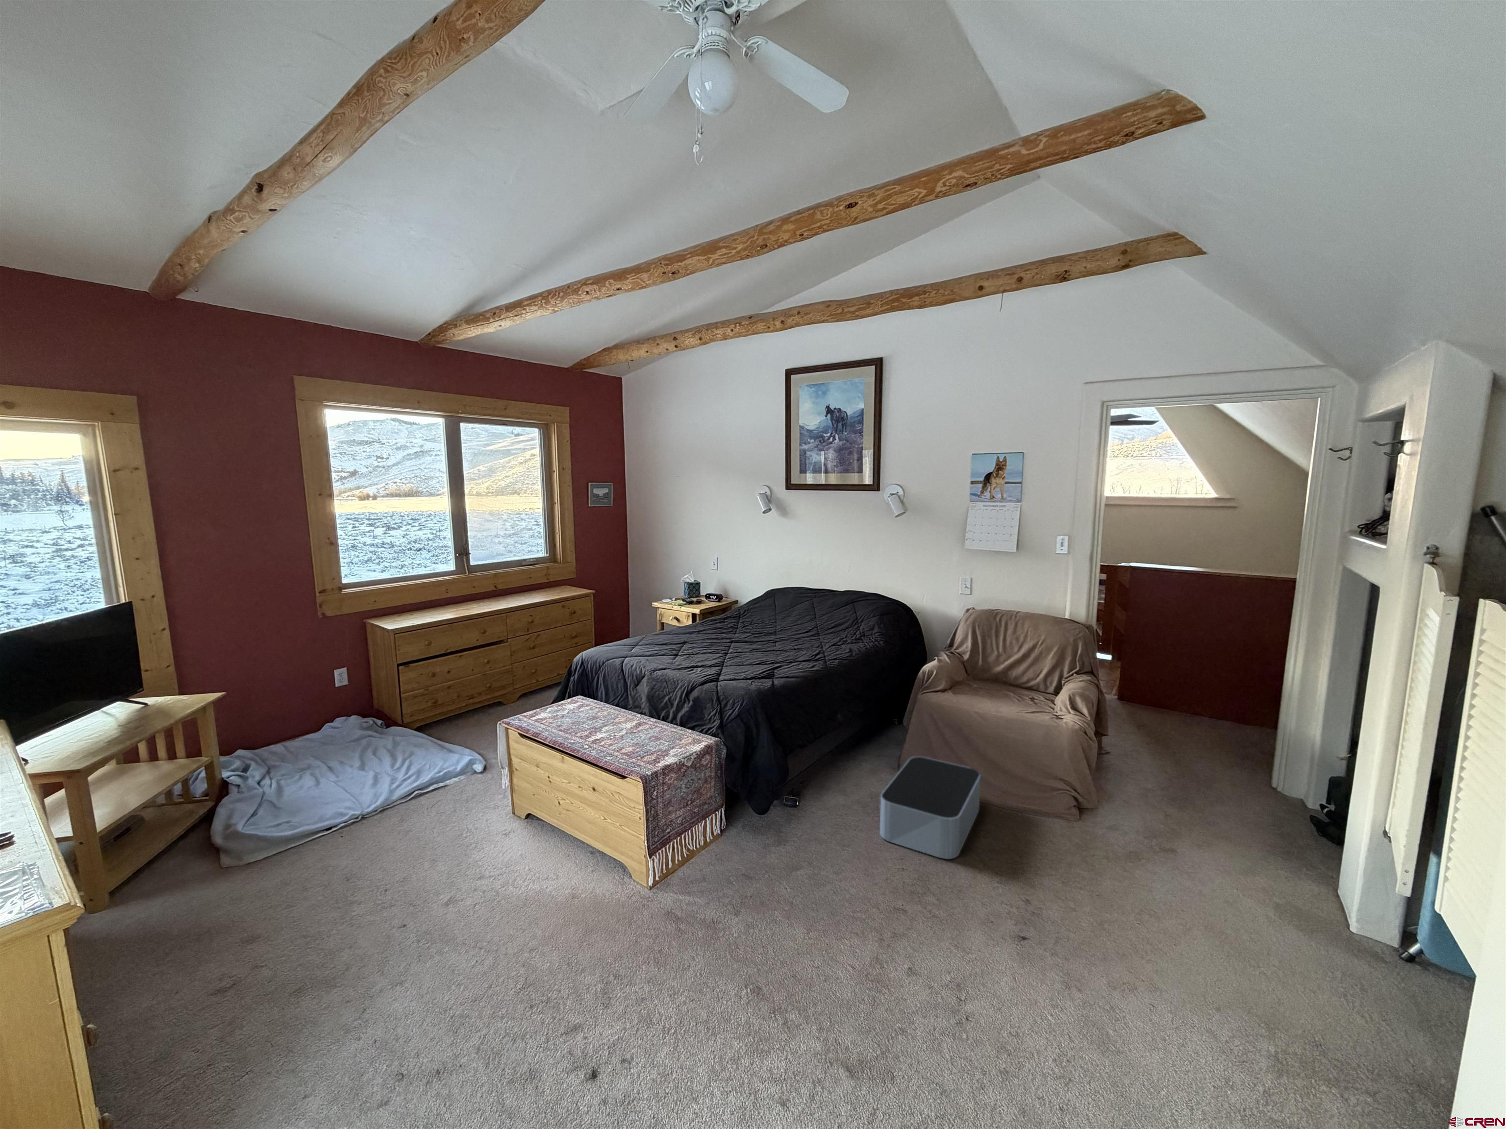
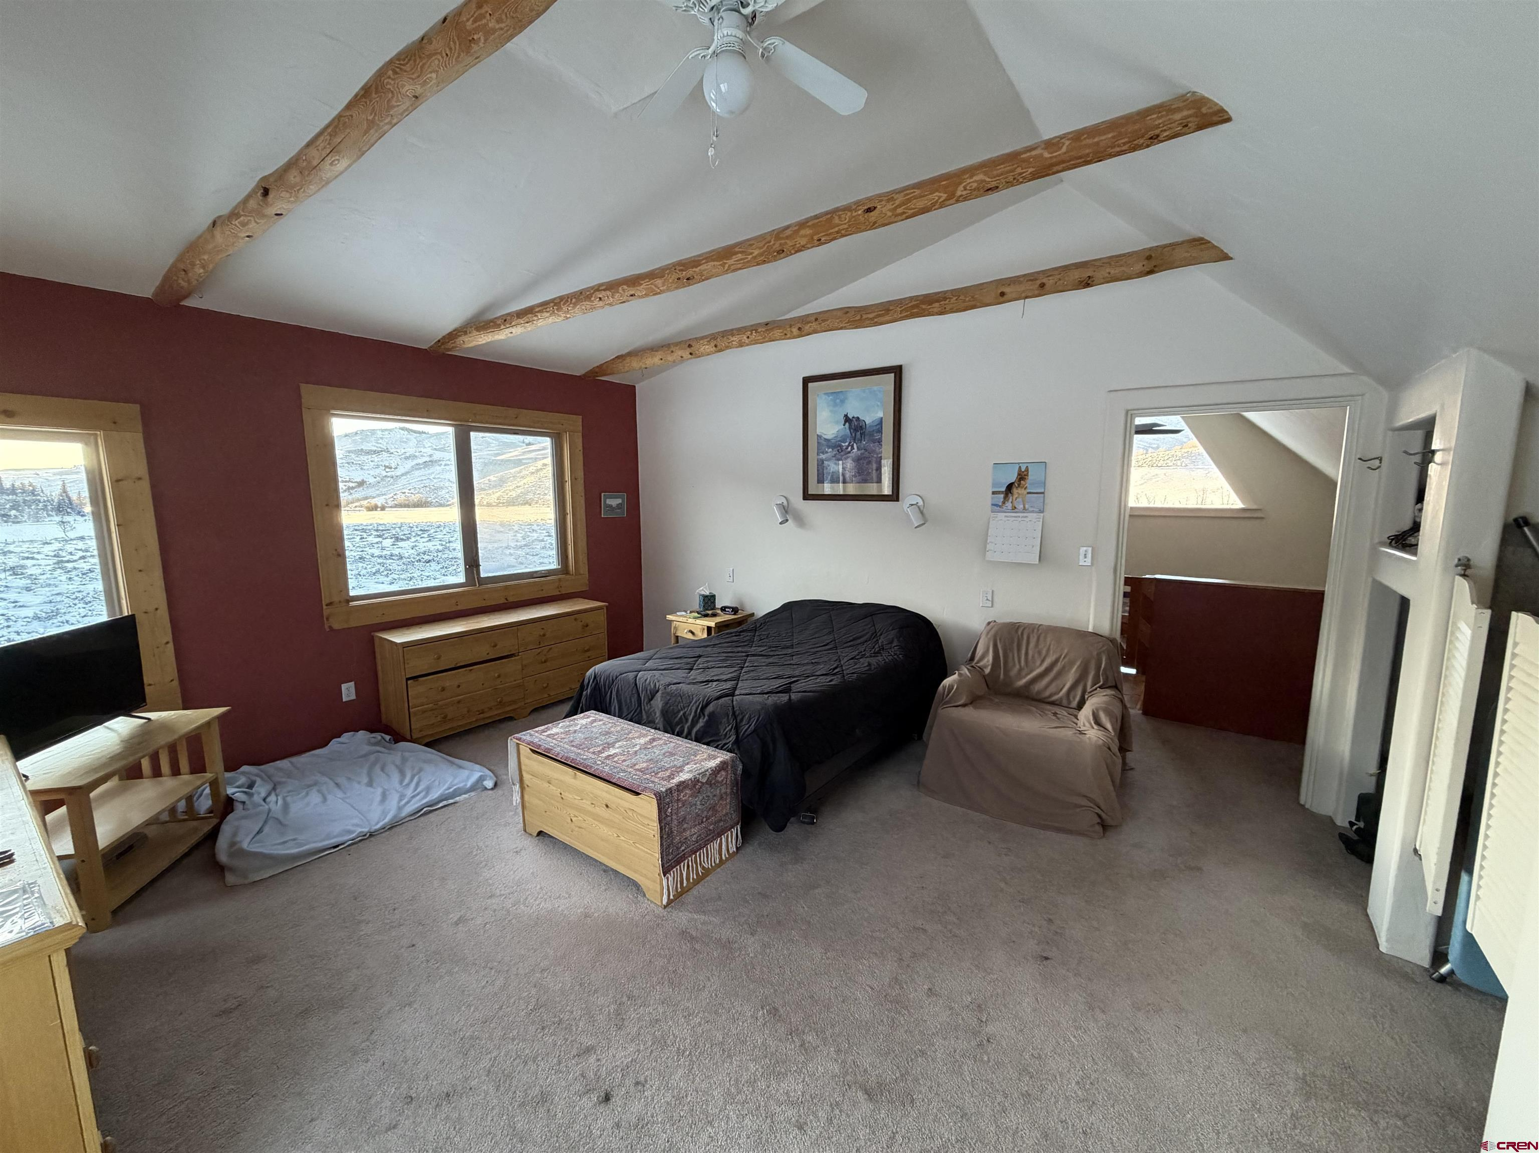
- storage bin (931, 803)
